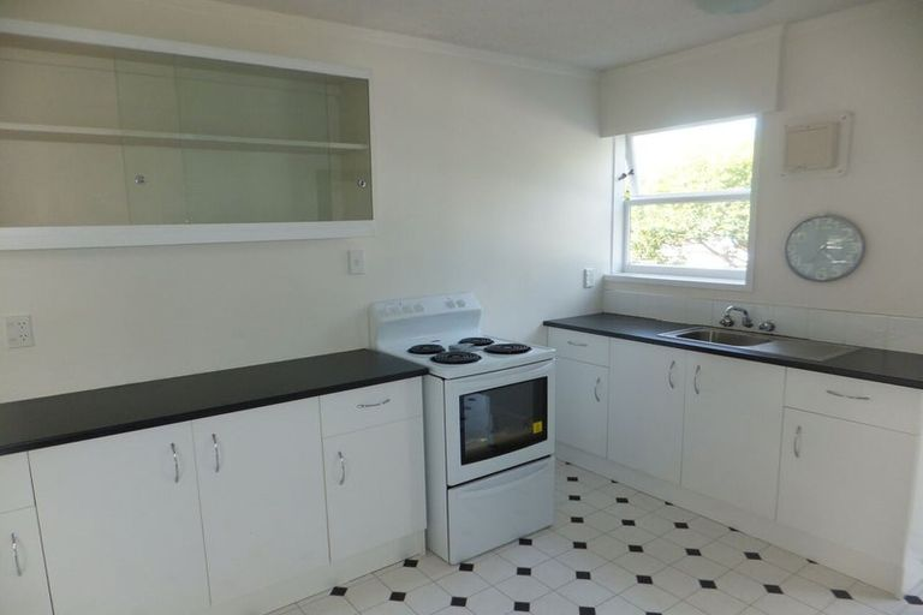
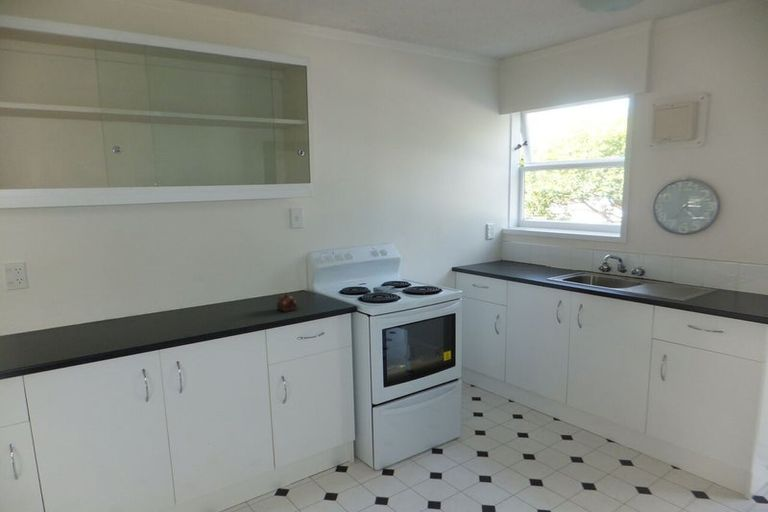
+ teapot (287, 301)
